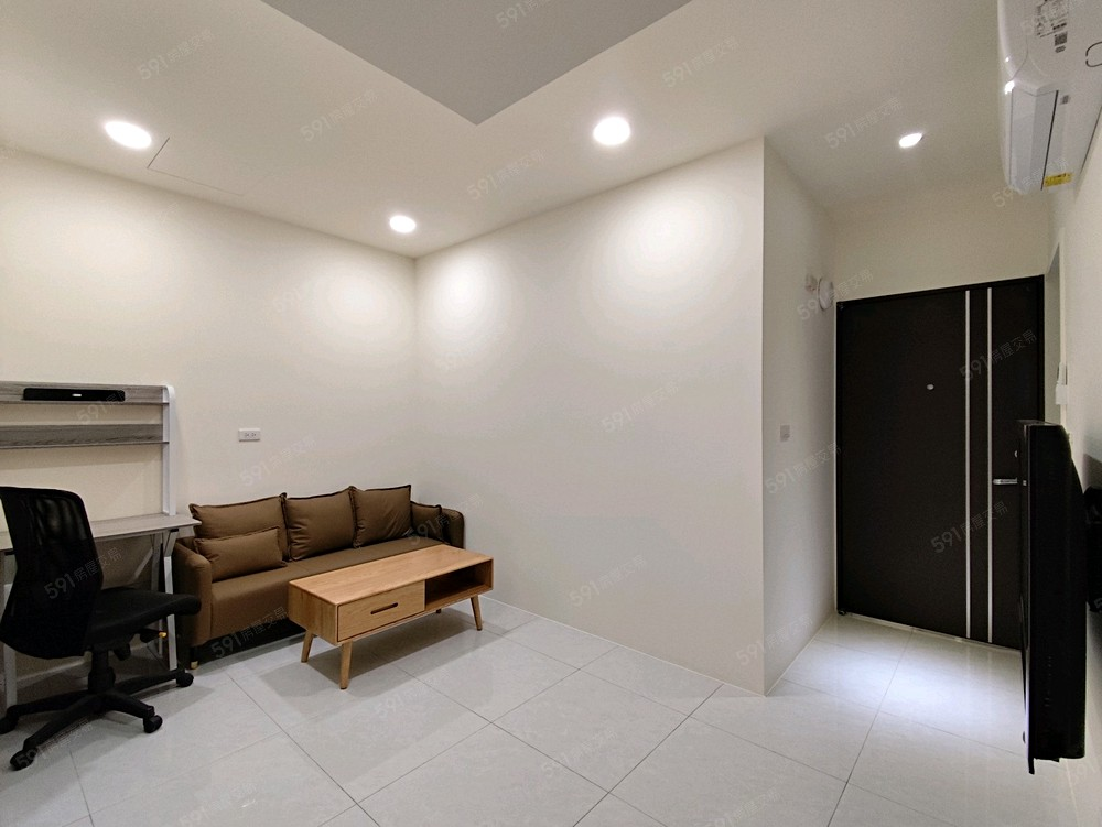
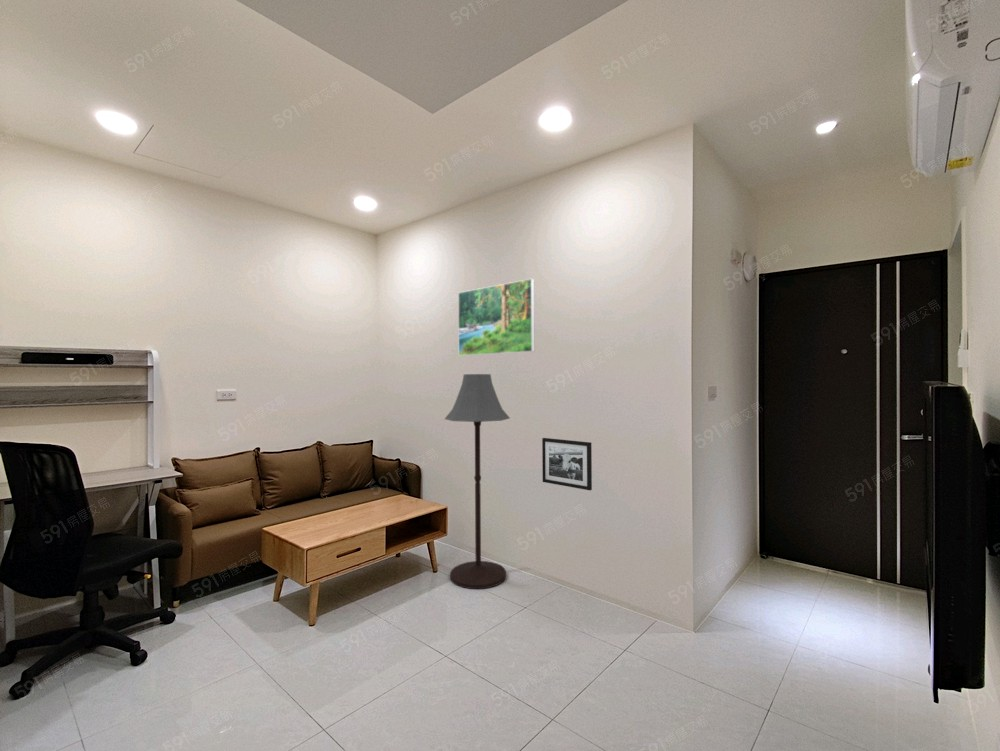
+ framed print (493, 320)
+ picture frame (566, 462)
+ floor lamp (477, 474)
